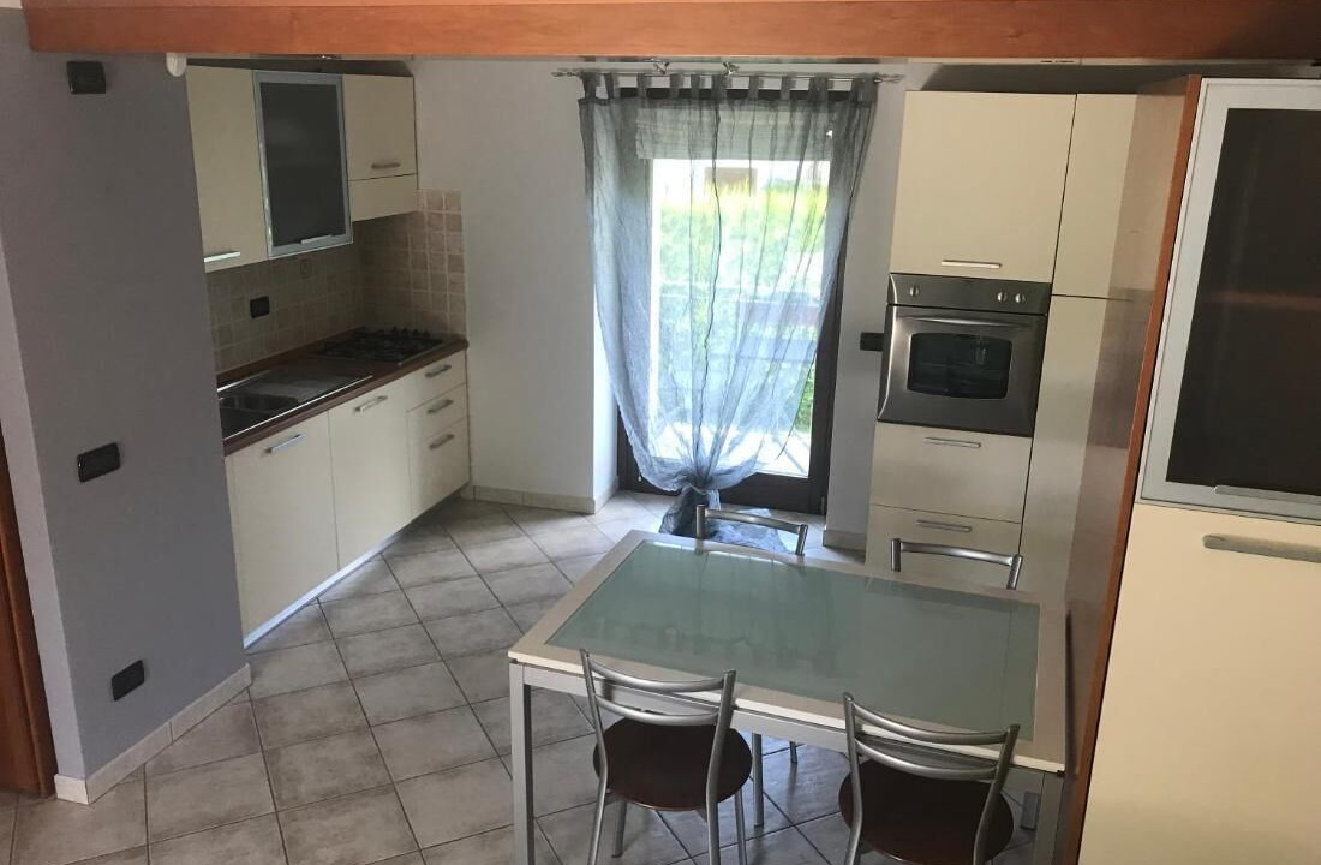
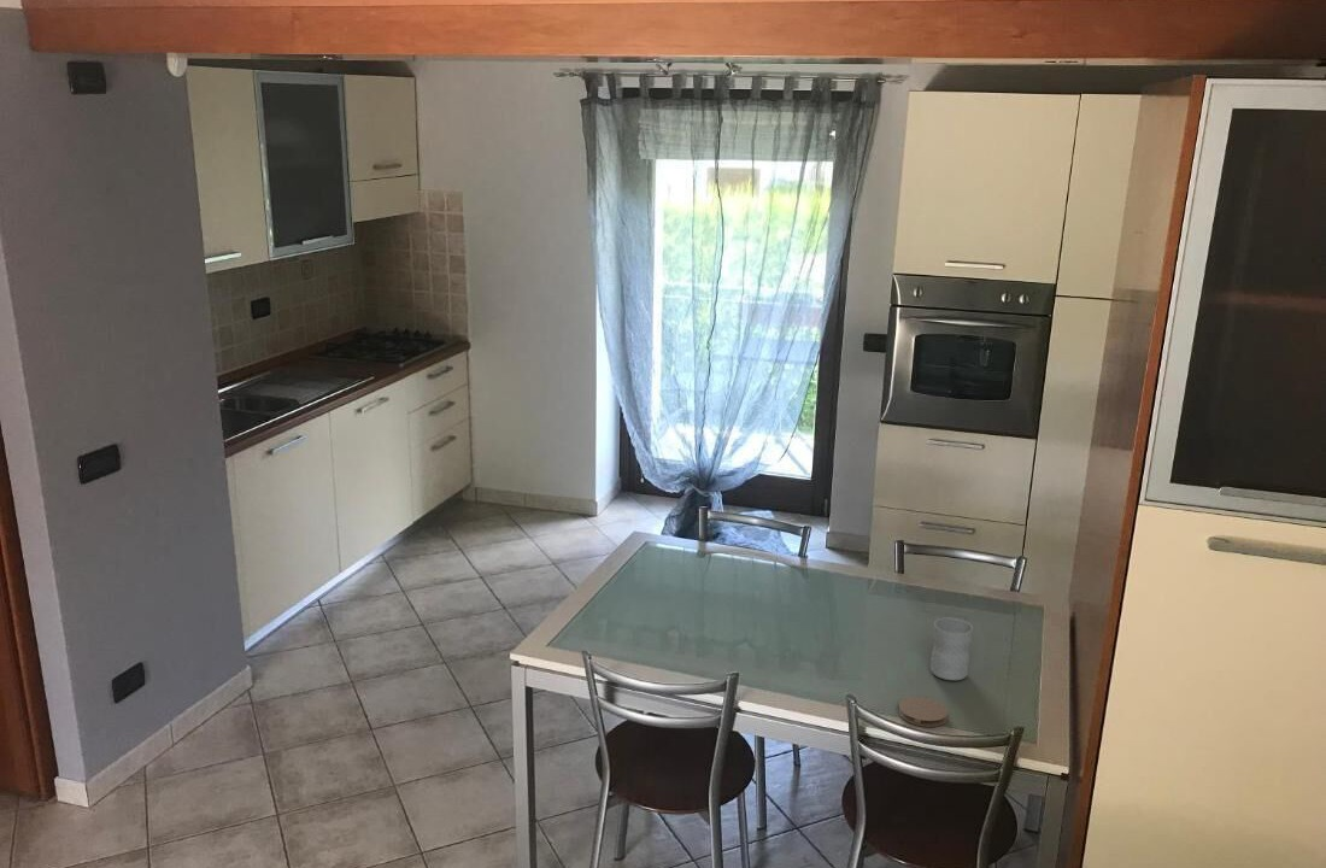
+ coaster (922, 711)
+ mug (951, 645)
